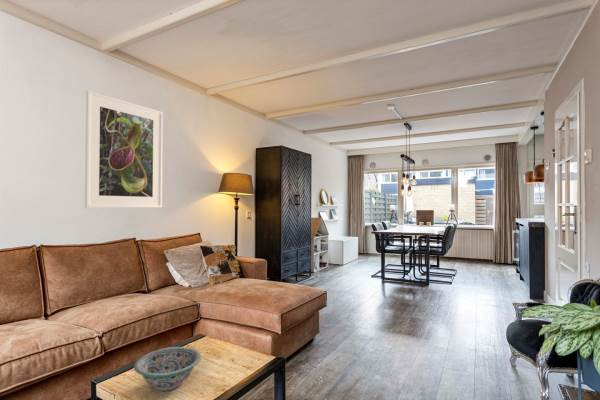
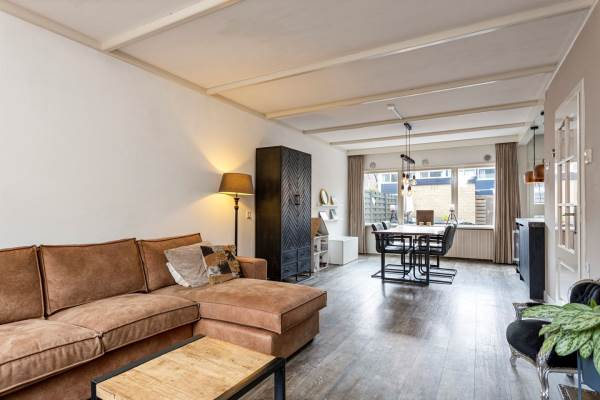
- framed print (127, 155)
- decorative bowl (168, 371)
